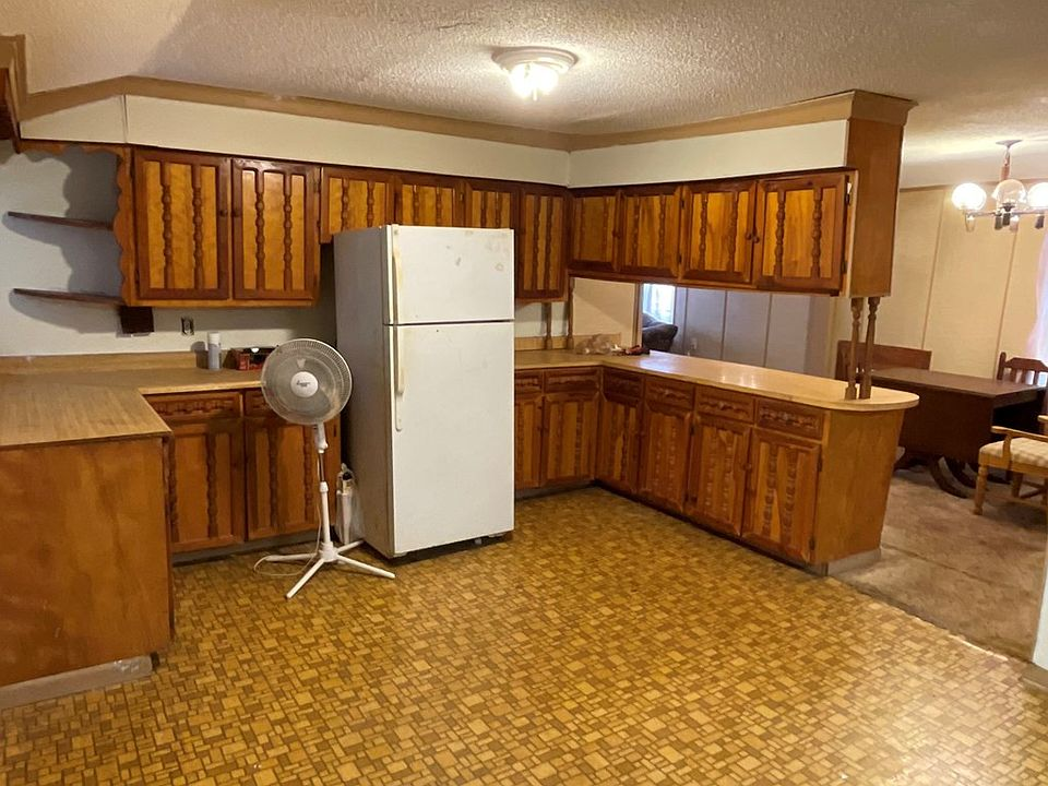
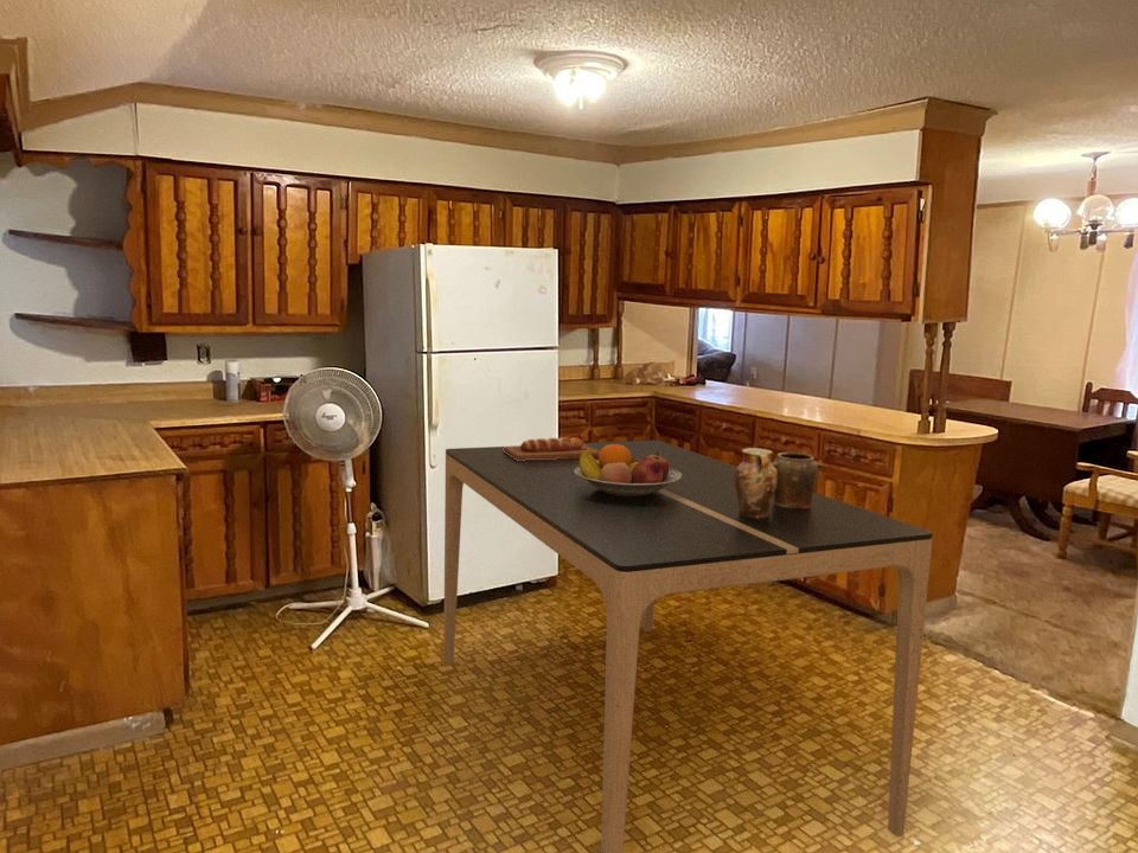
+ jar set (778, 476)
+ dining table (639, 610)
+ fruit bowl (627, 467)
+ bread loaf (551, 445)
